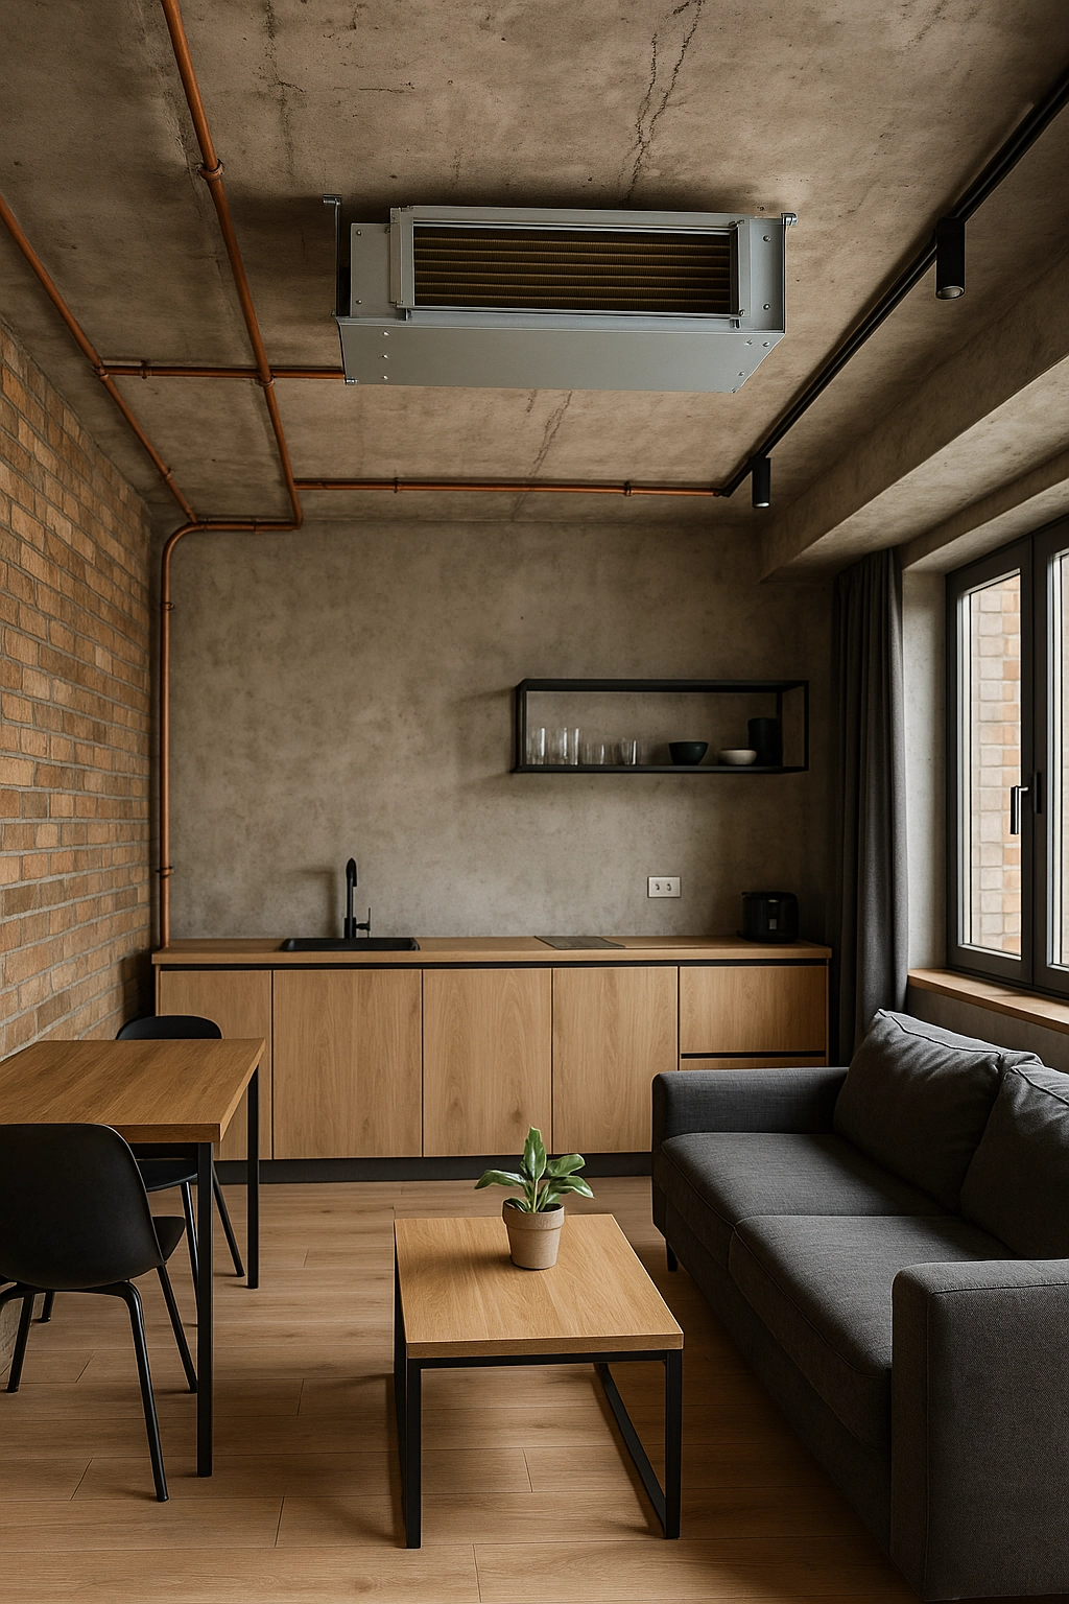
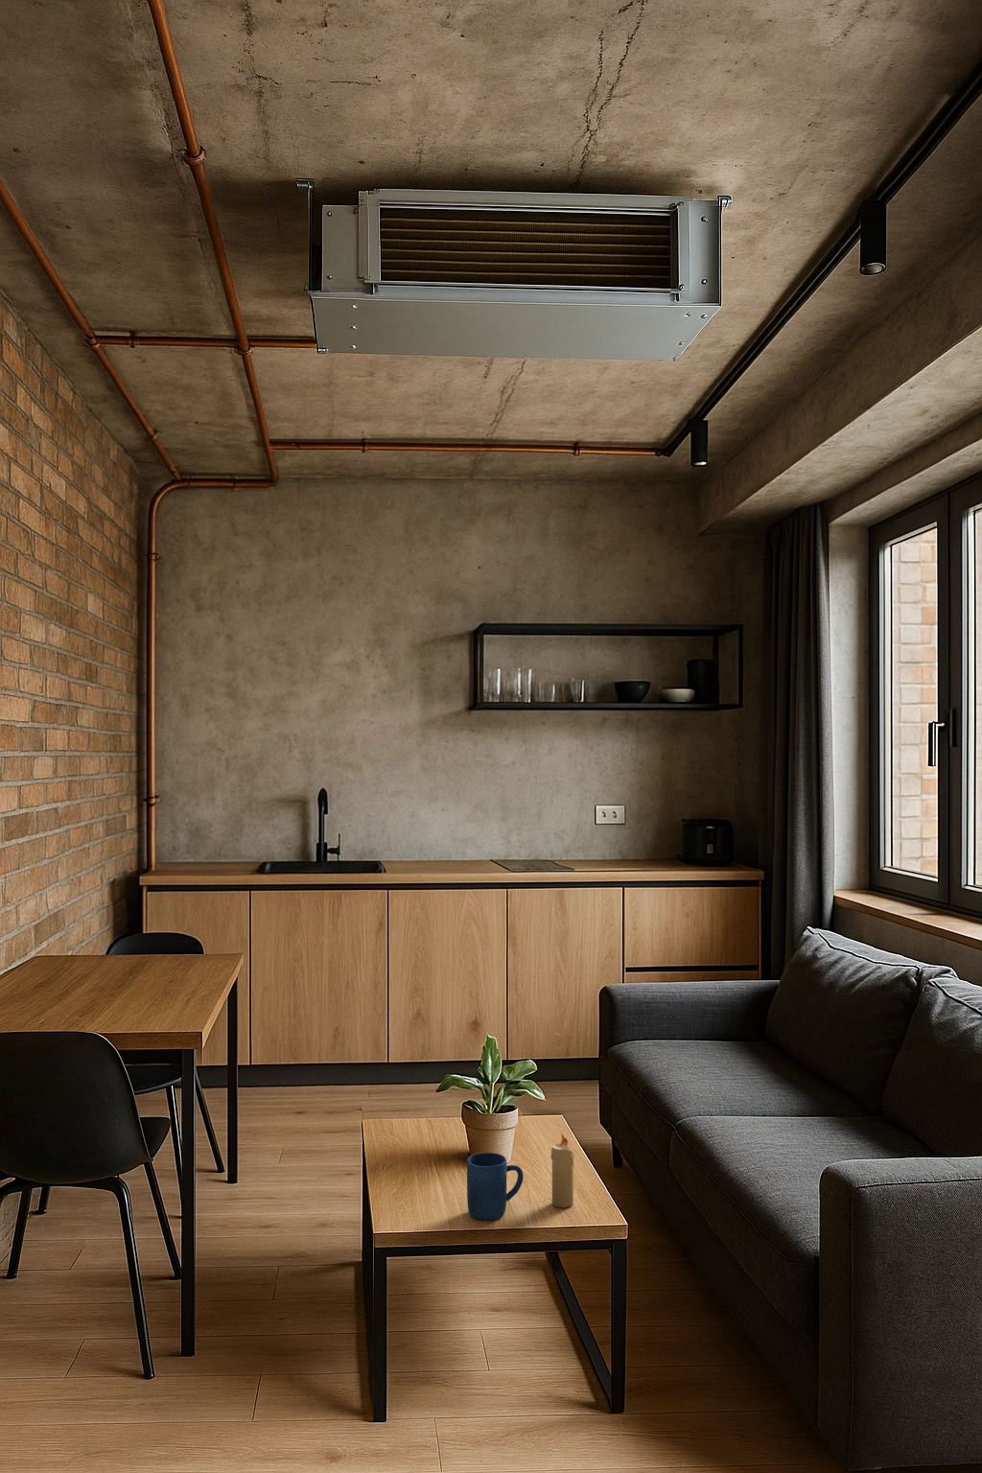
+ mug (495, 1186)
+ candle (562, 1168)
